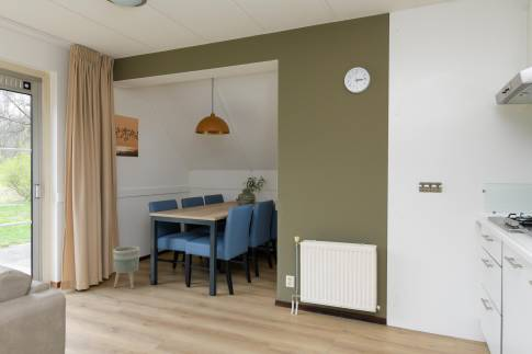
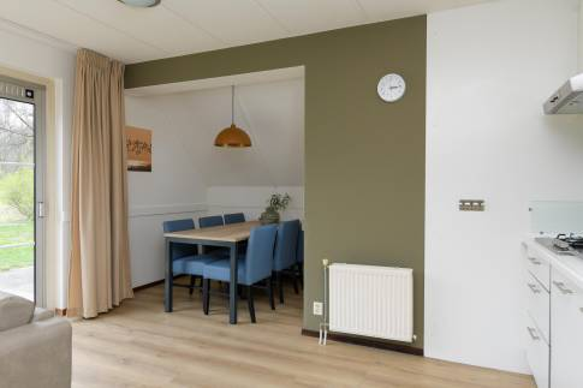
- planter (126, 267)
